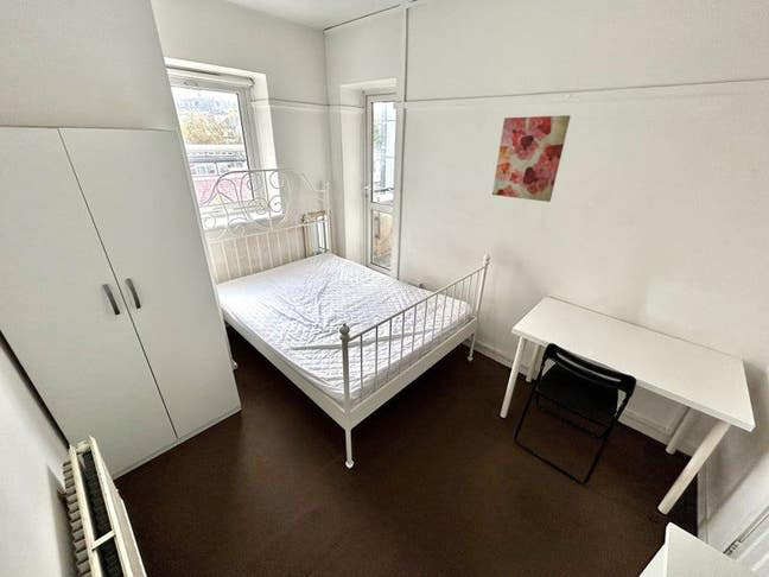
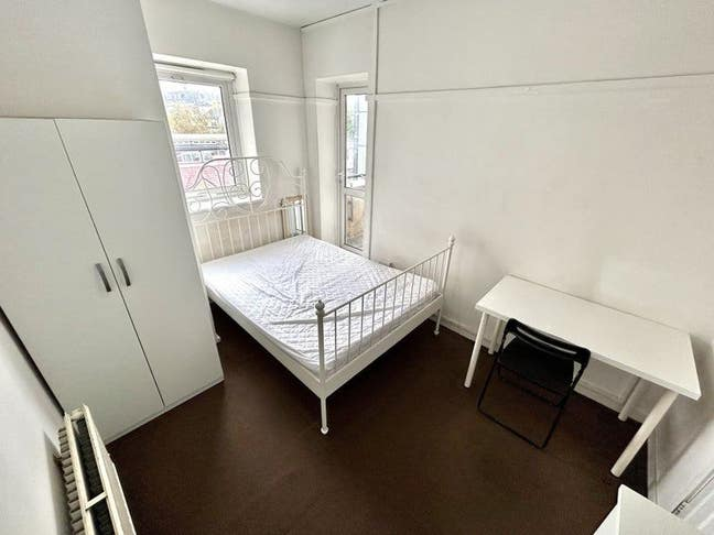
- wall art (527, 159)
